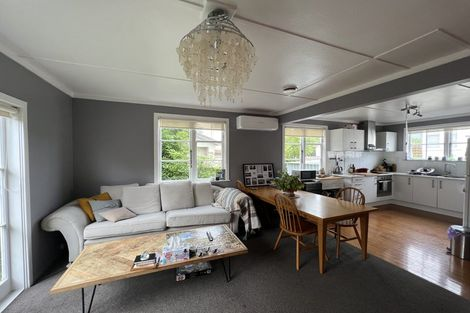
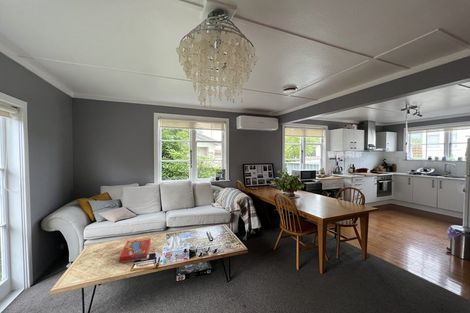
+ snack box (136, 249)
